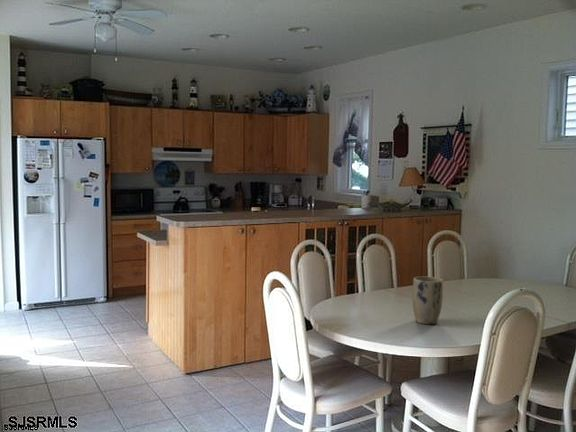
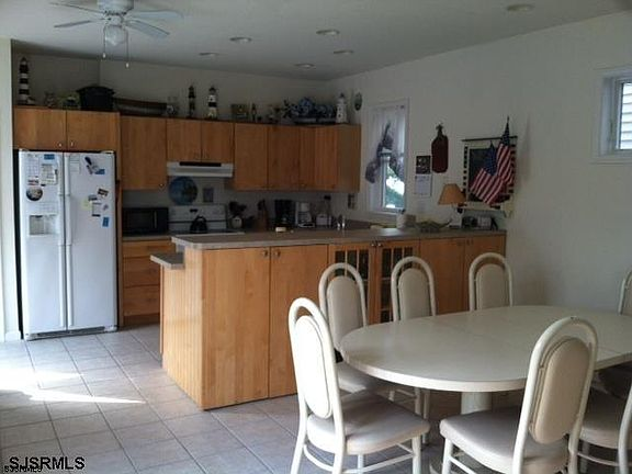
- plant pot (427, 300)
